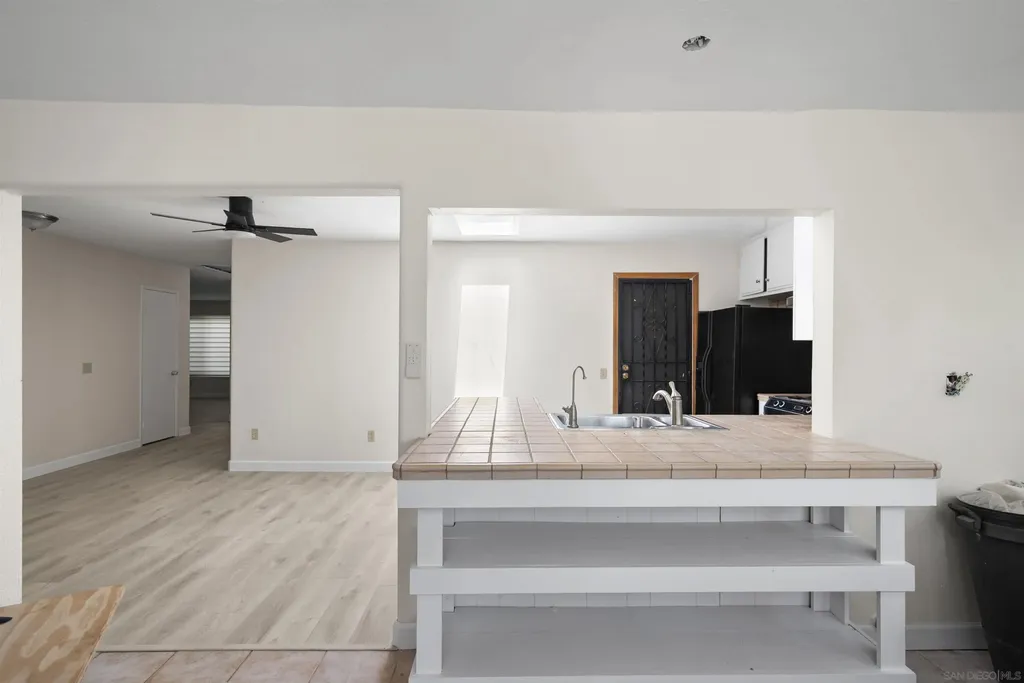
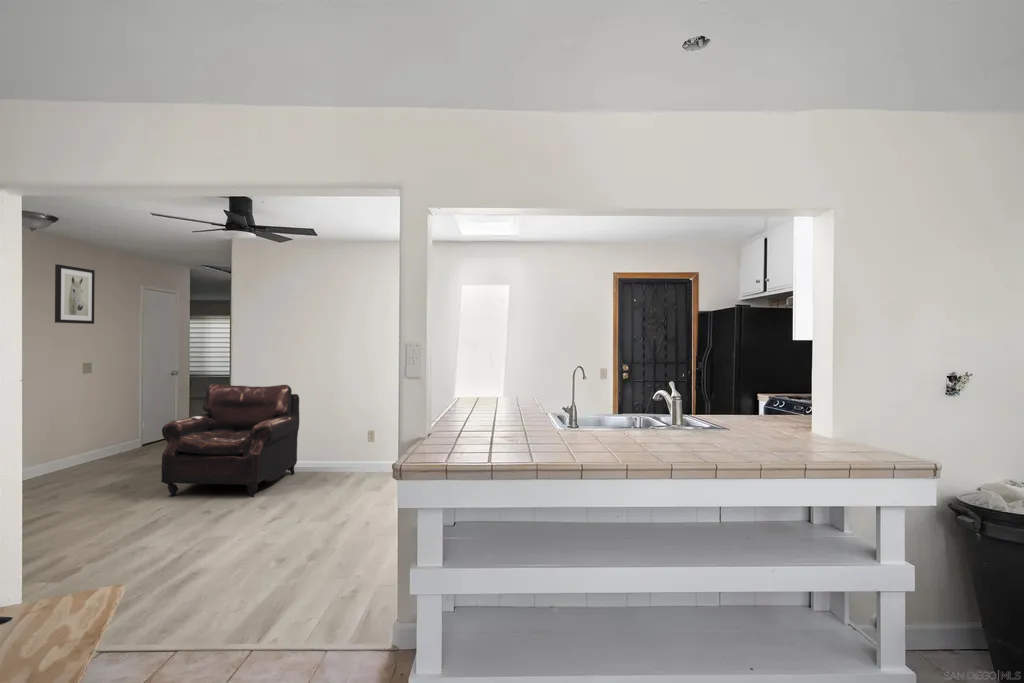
+ leather (235, 435)
+ wall art (75, 295)
